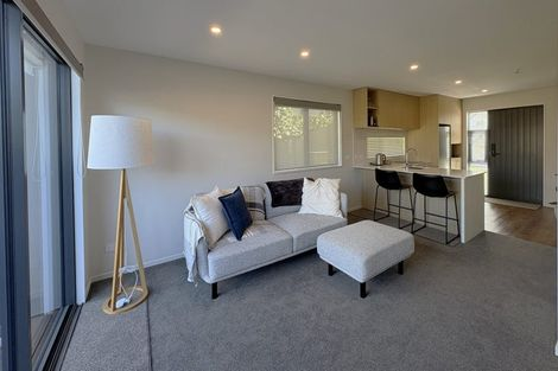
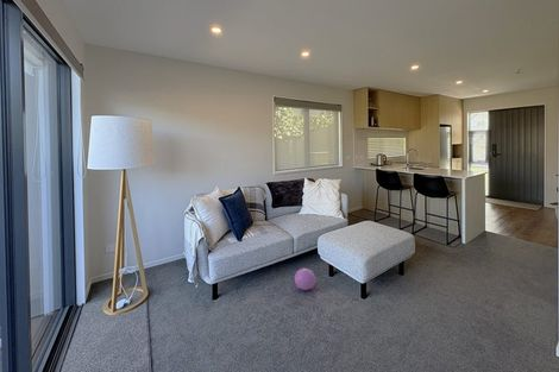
+ ball (304, 278)
